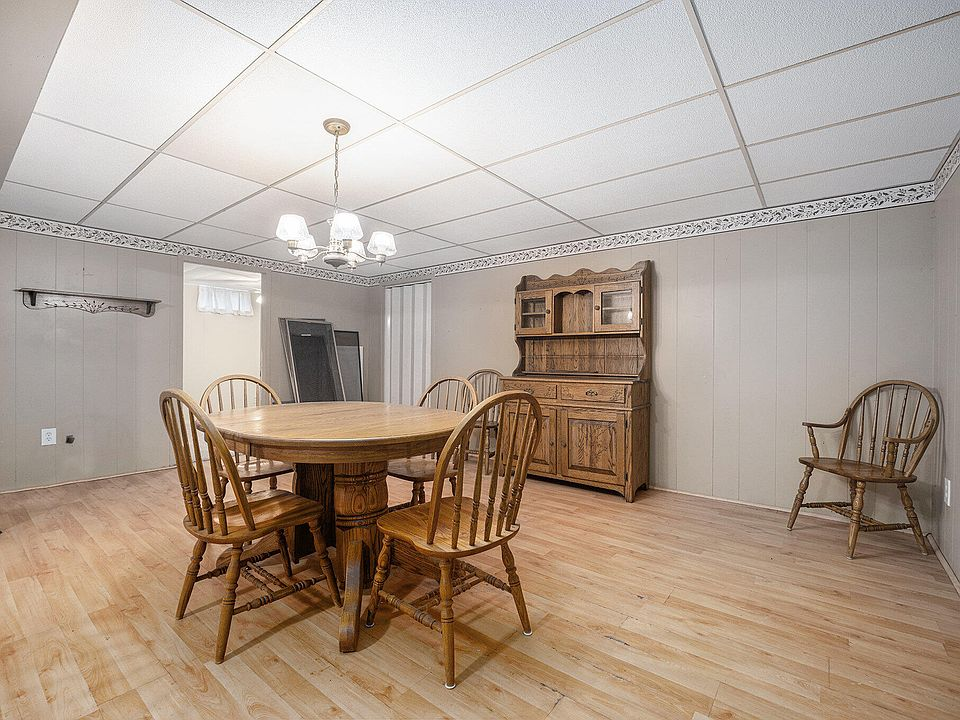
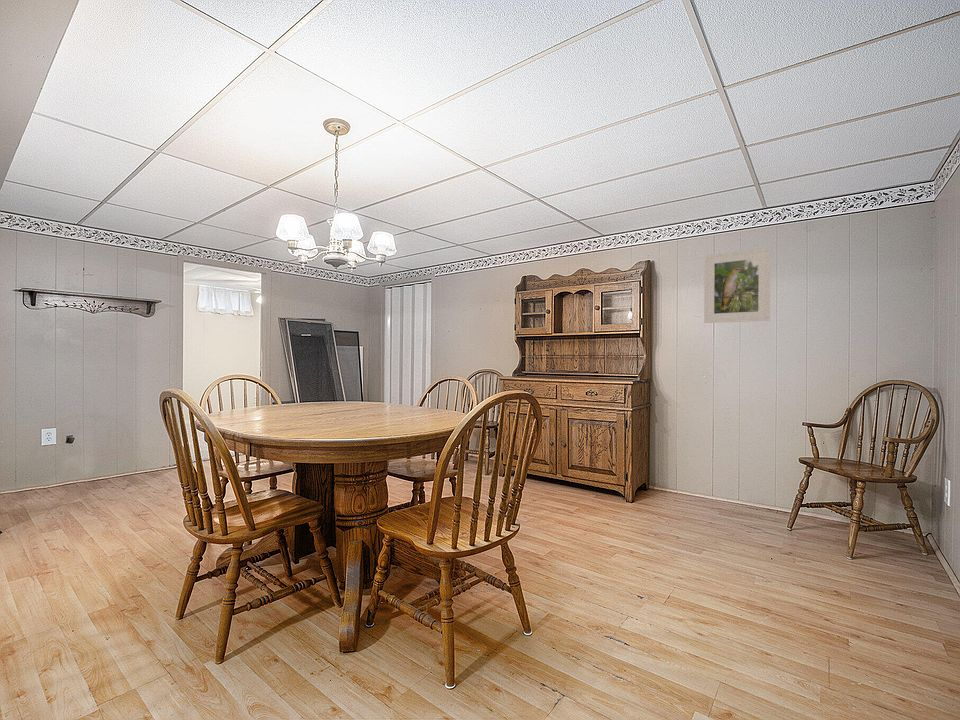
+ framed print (735, 286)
